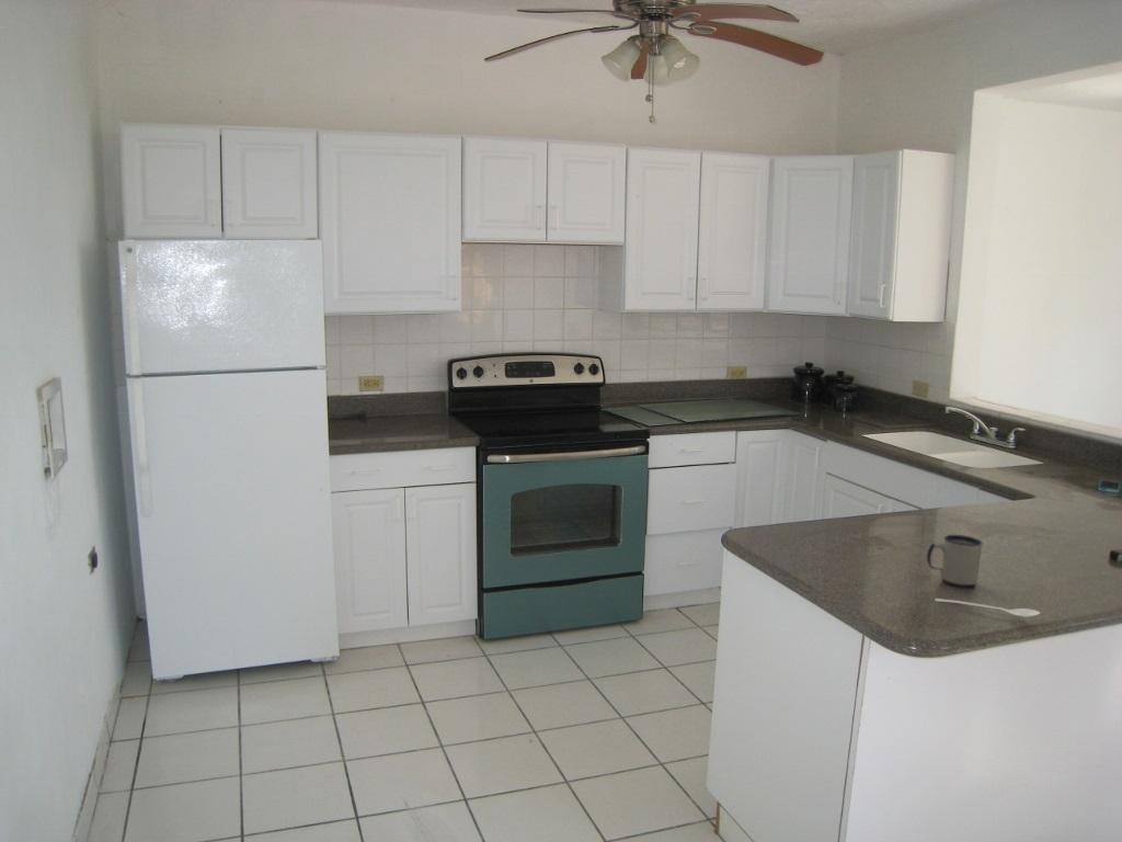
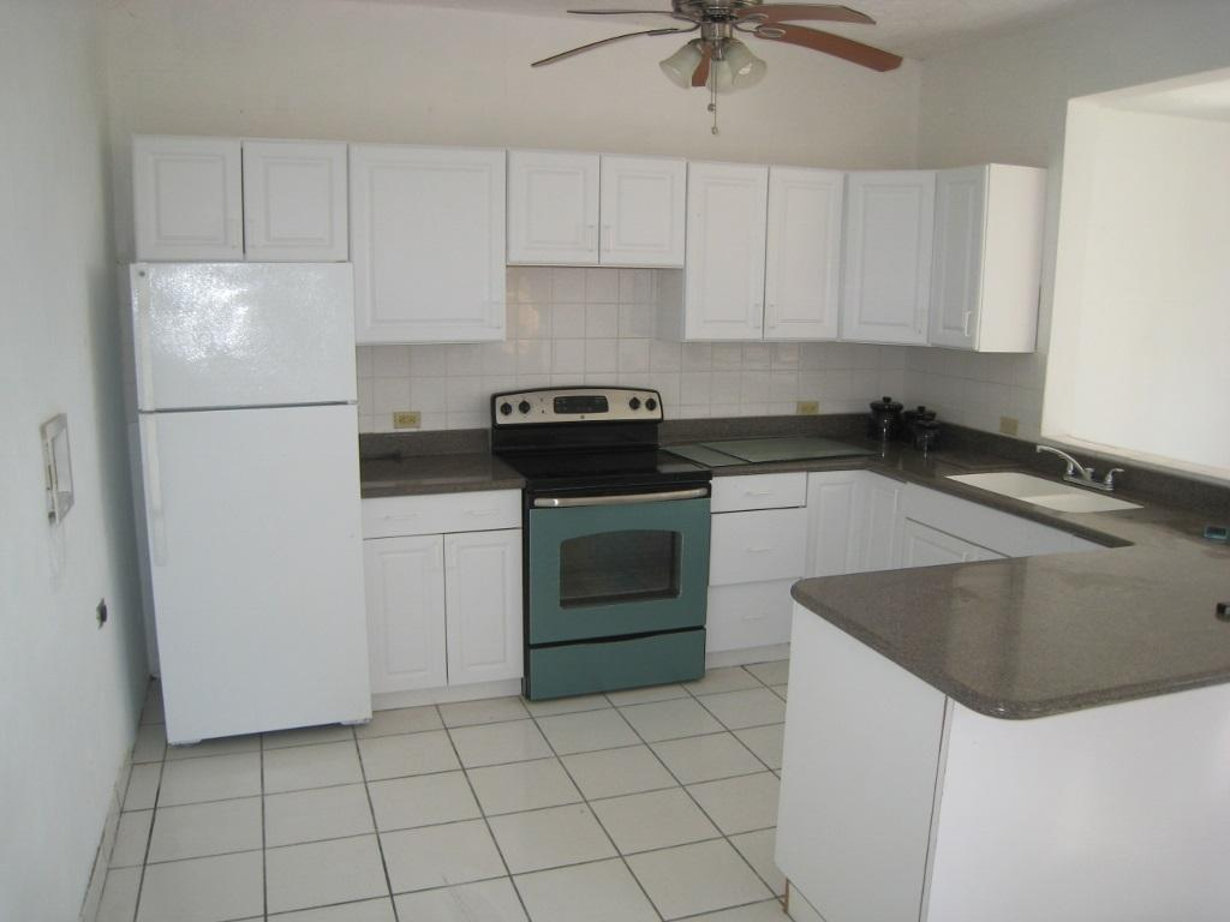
- stirrer (985, 606)
- mug (953, 559)
